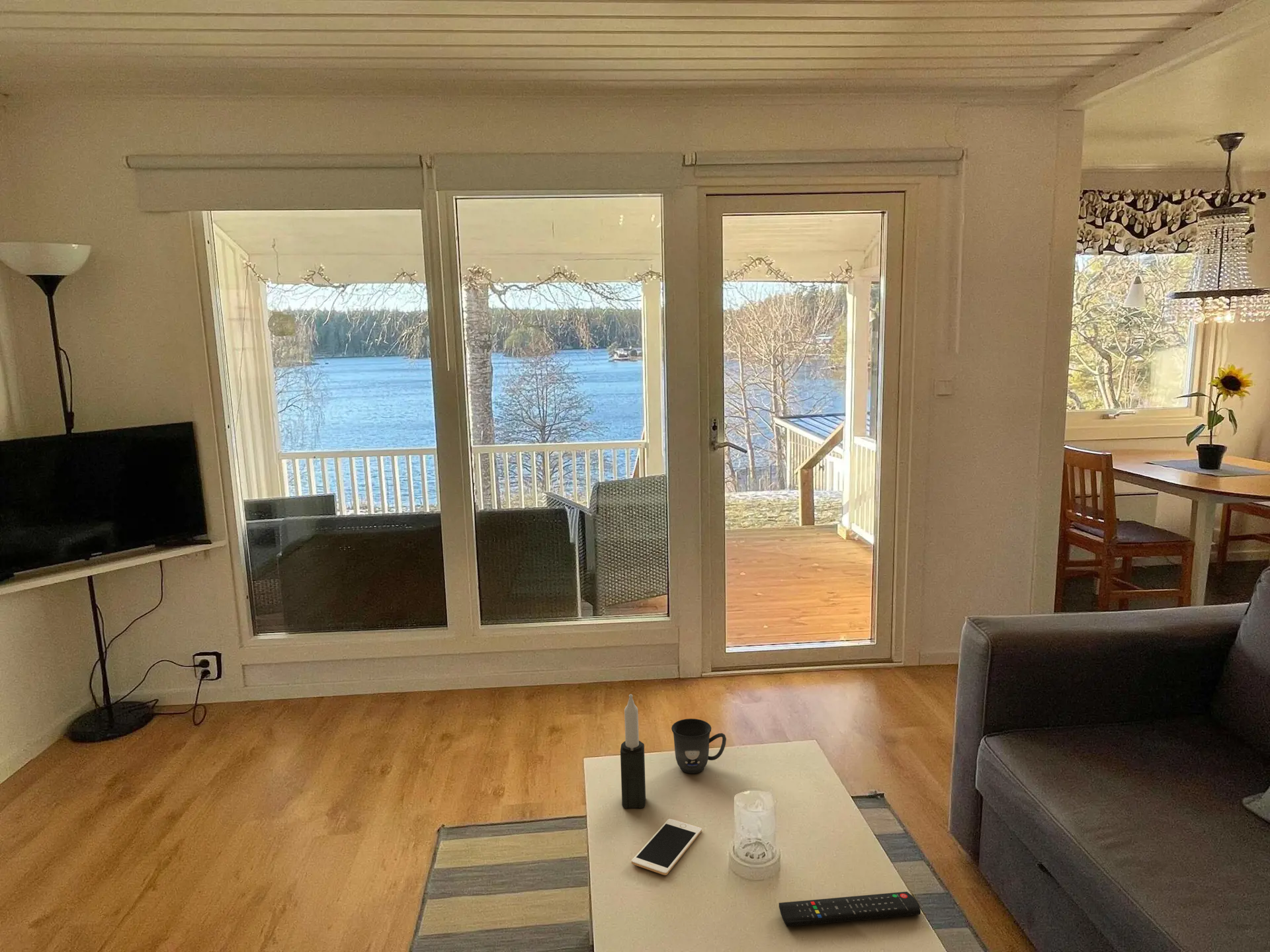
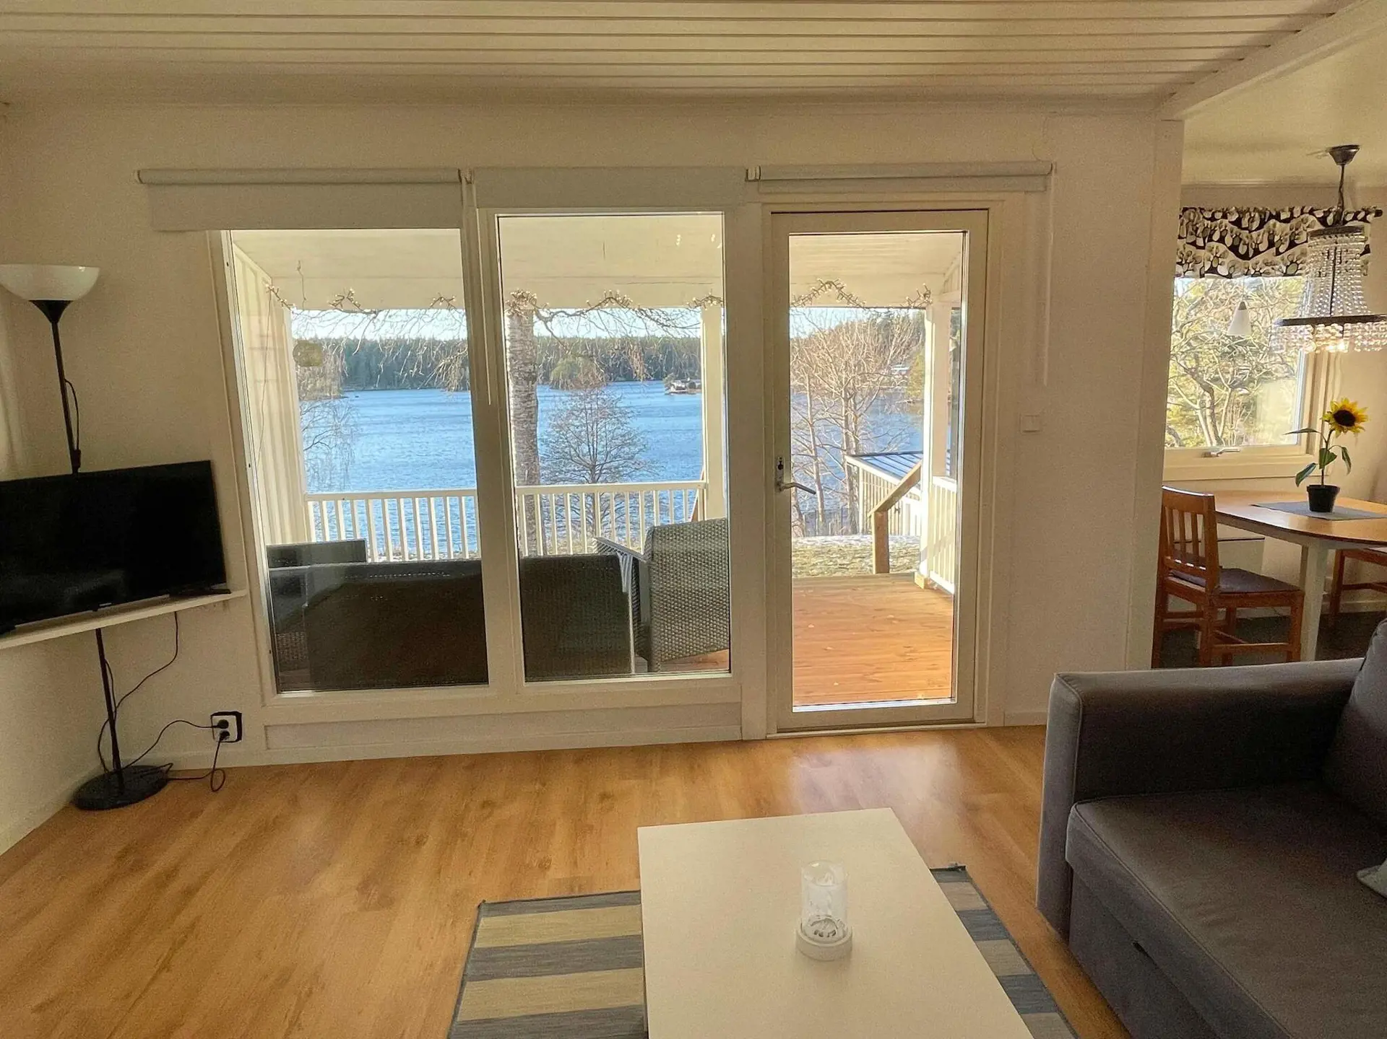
- candle (632, 748)
- mug (698, 747)
- remote control (850, 910)
- cell phone (667, 845)
